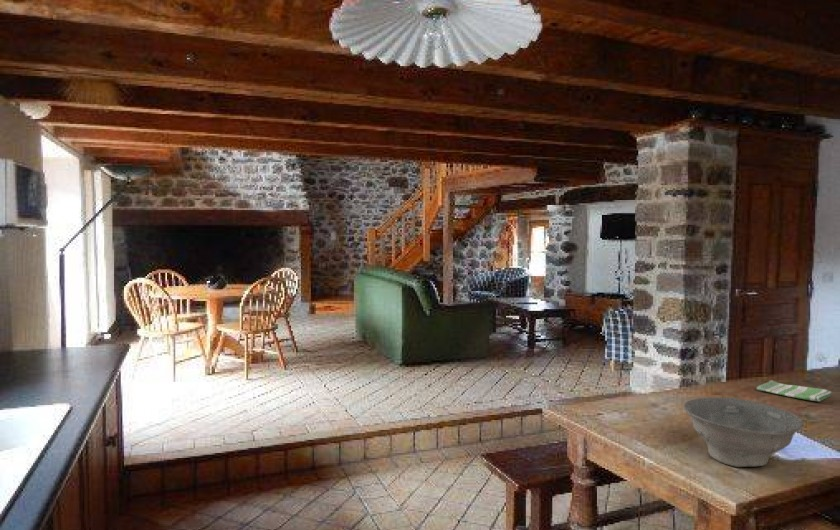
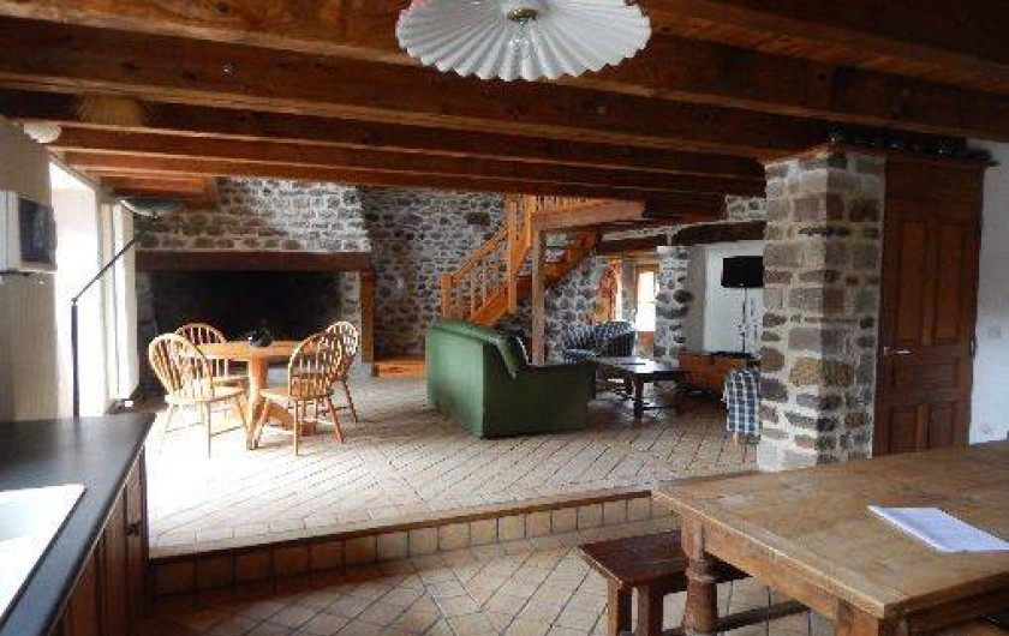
- dish towel (793, 390)
- bowl (739, 435)
